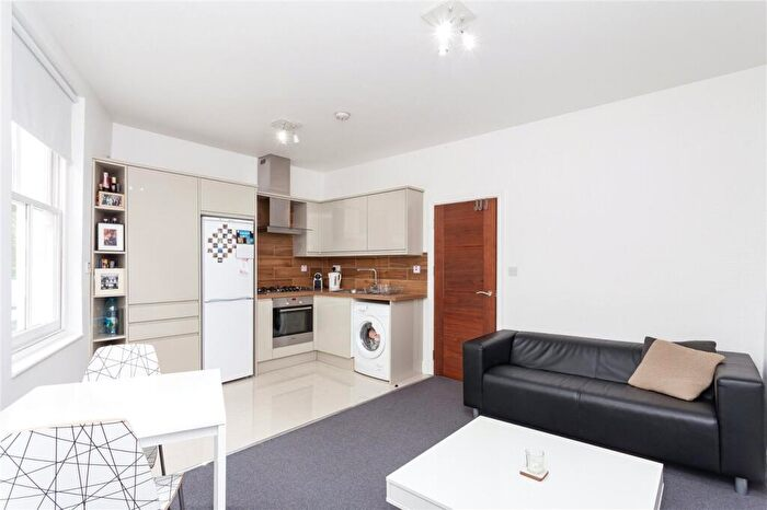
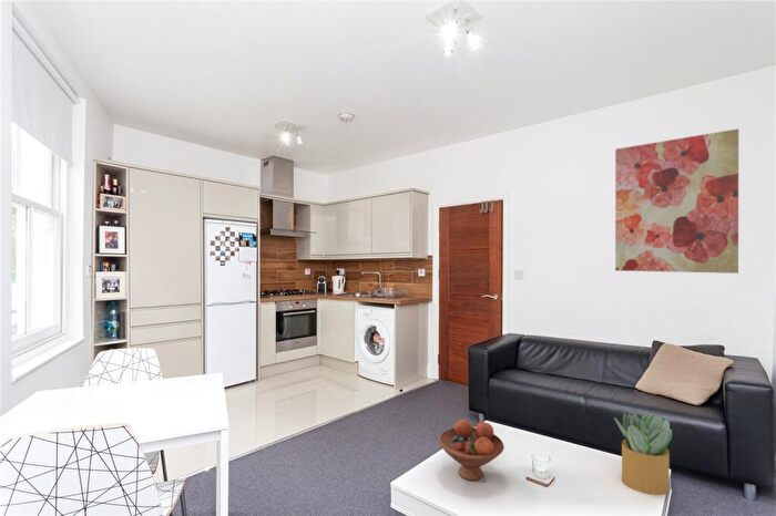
+ wall art (672, 206)
+ potted plant (641, 450)
+ fruit bowl (470, 451)
